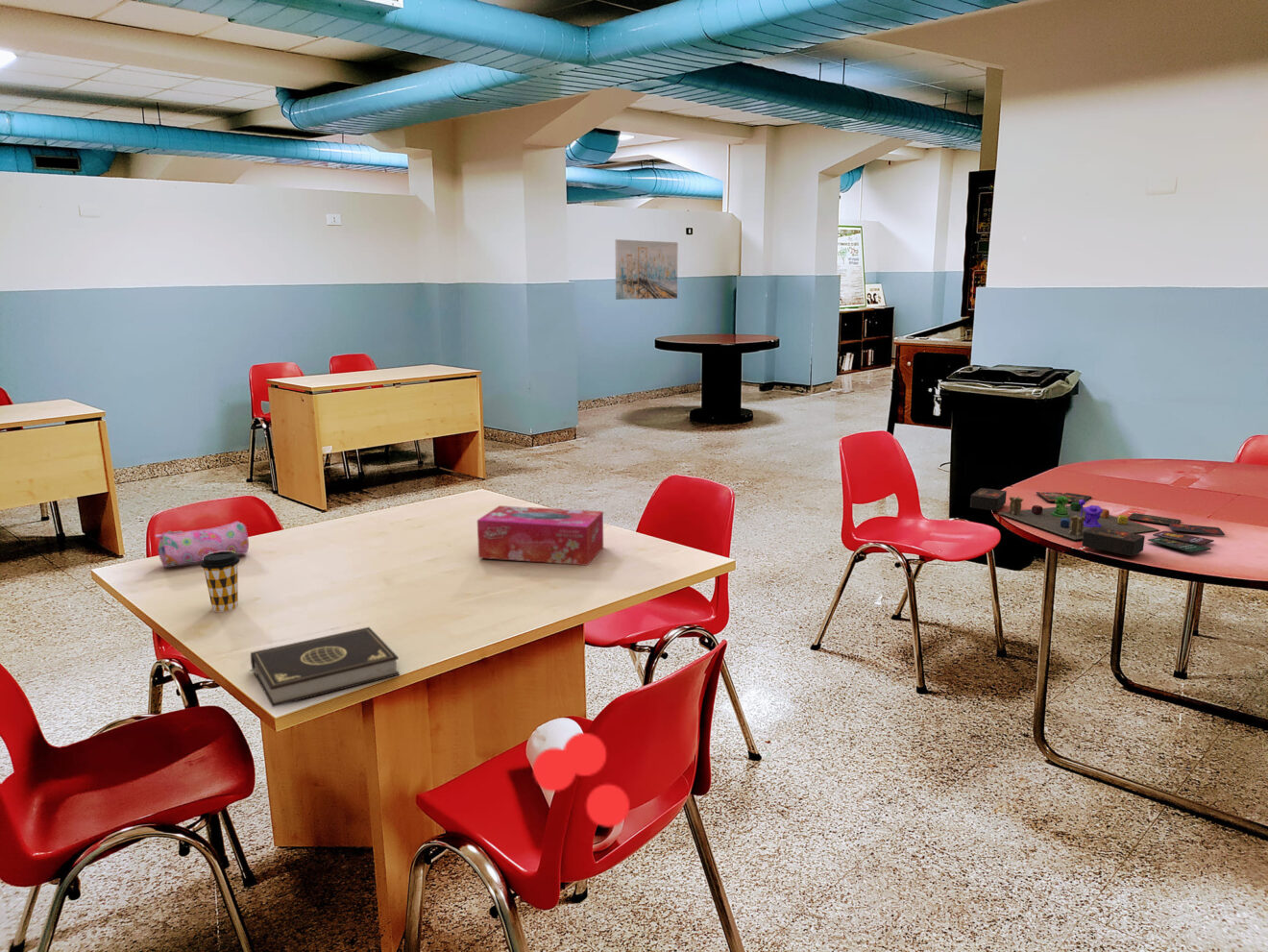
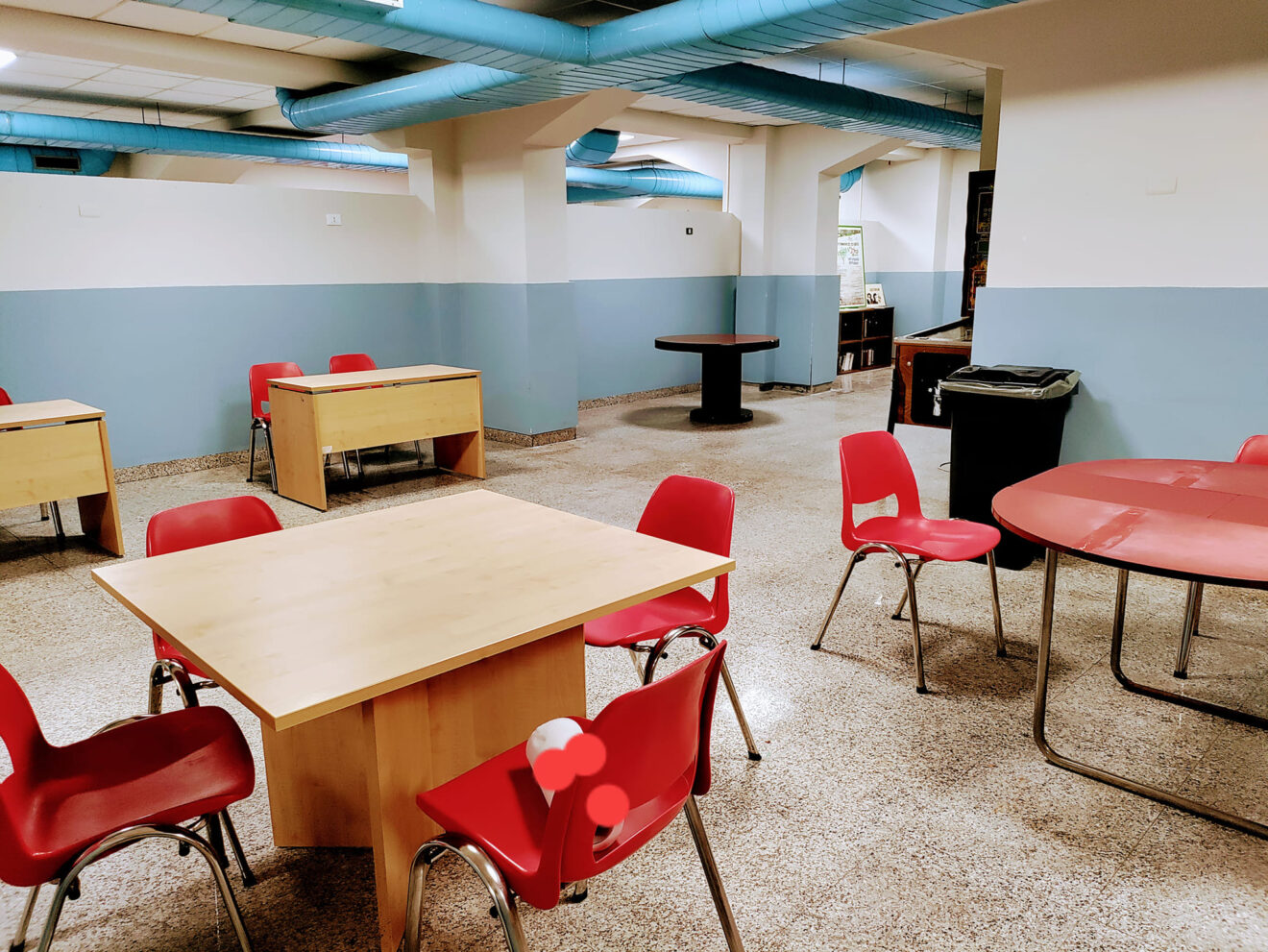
- wall art (647, 270)
- book (324, 663)
- coffee cup (222, 581)
- board game (1097, 508)
- tissue box (541, 534)
- pencil case (203, 543)
